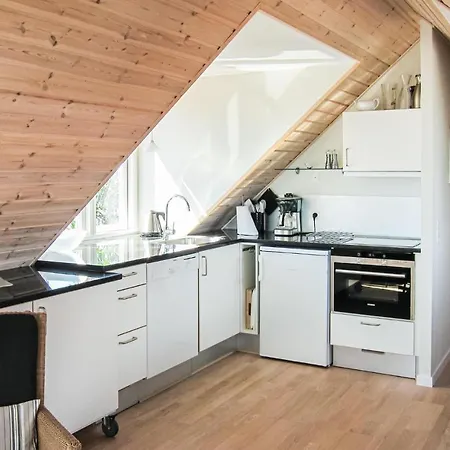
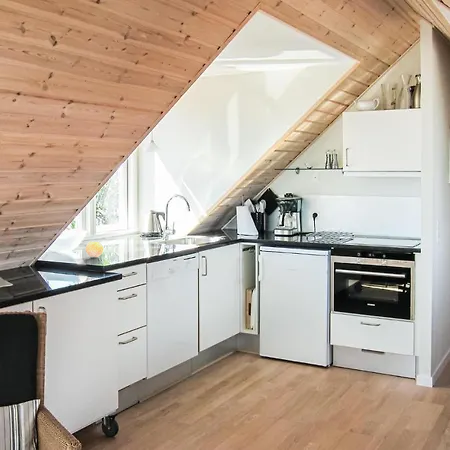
+ fruit (94, 249)
